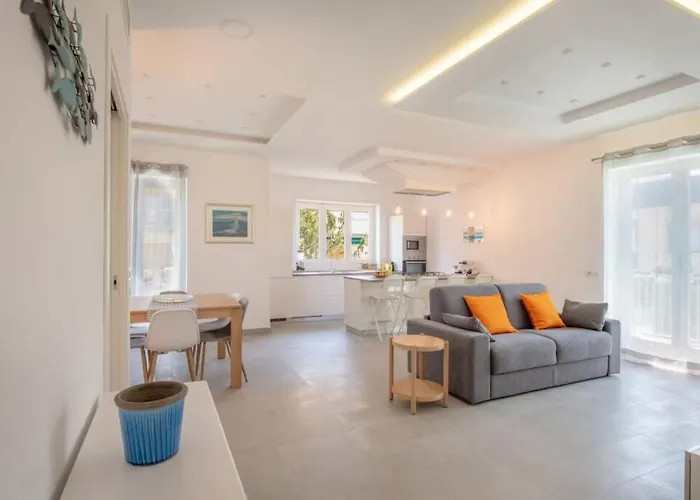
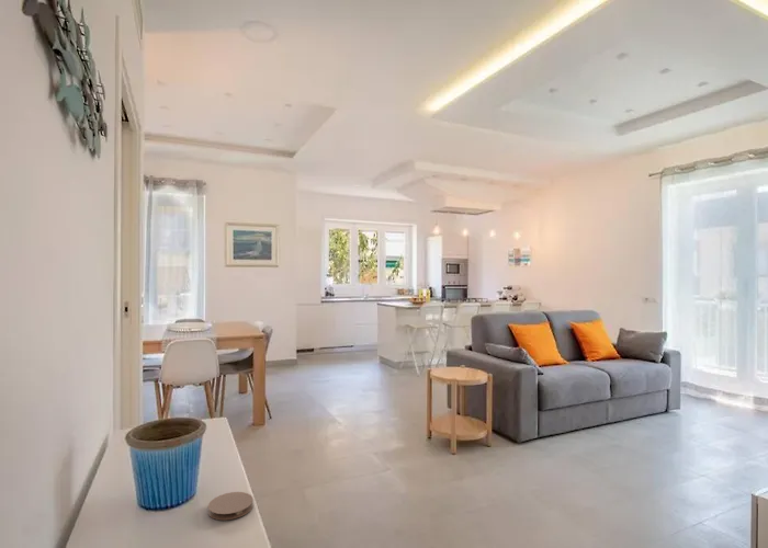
+ coaster (230, 505)
